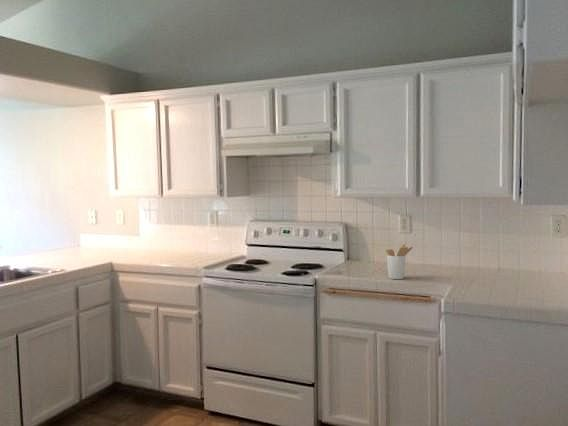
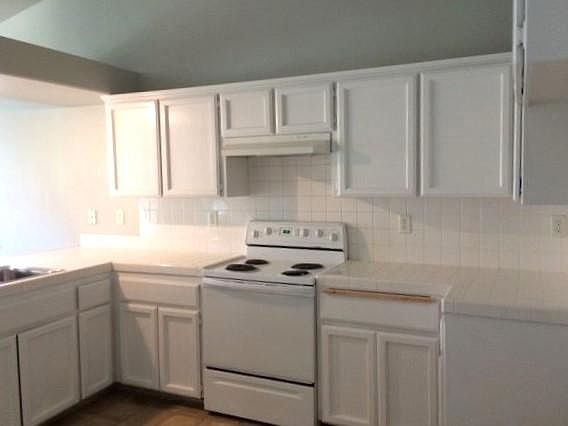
- utensil holder (399, 261)
